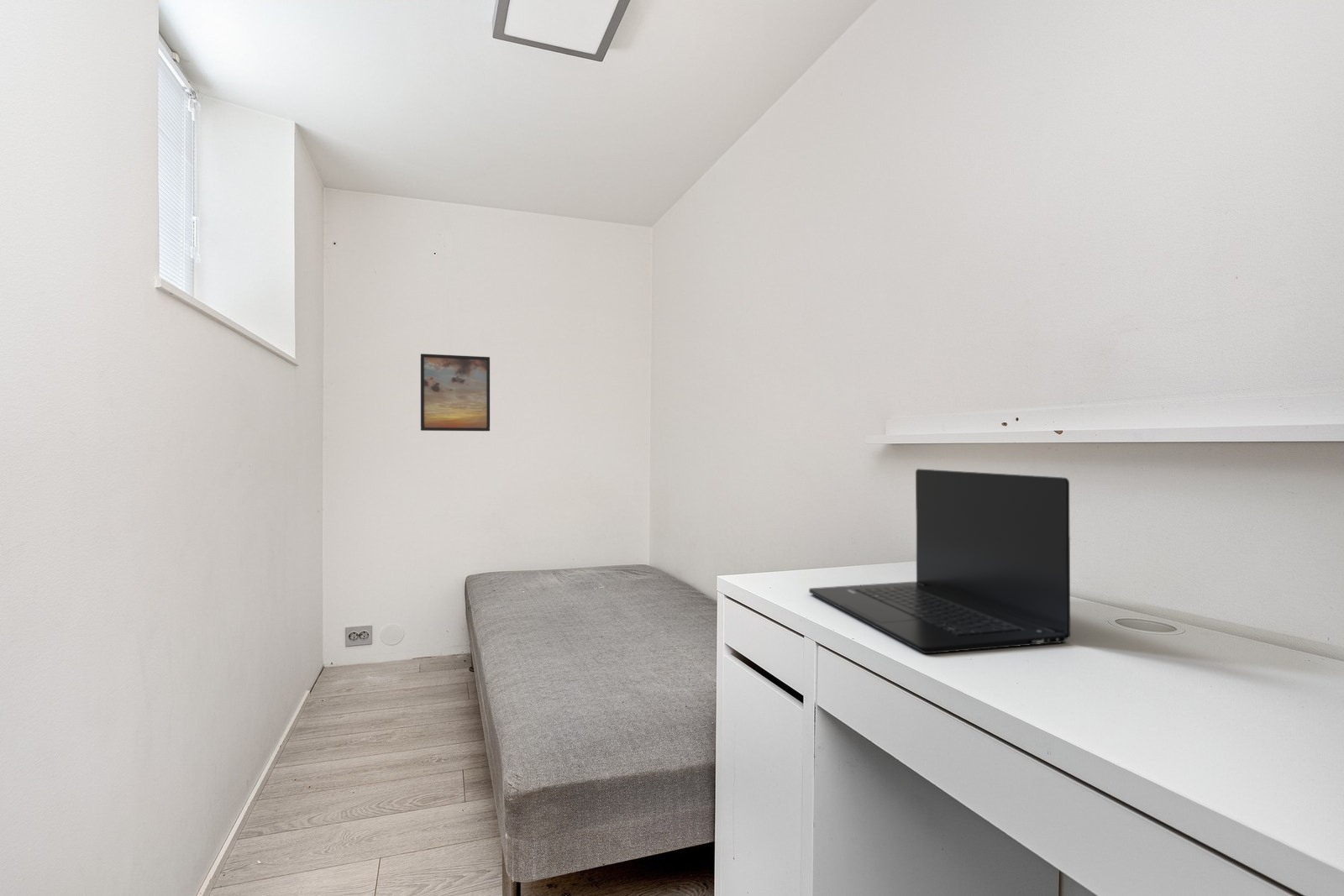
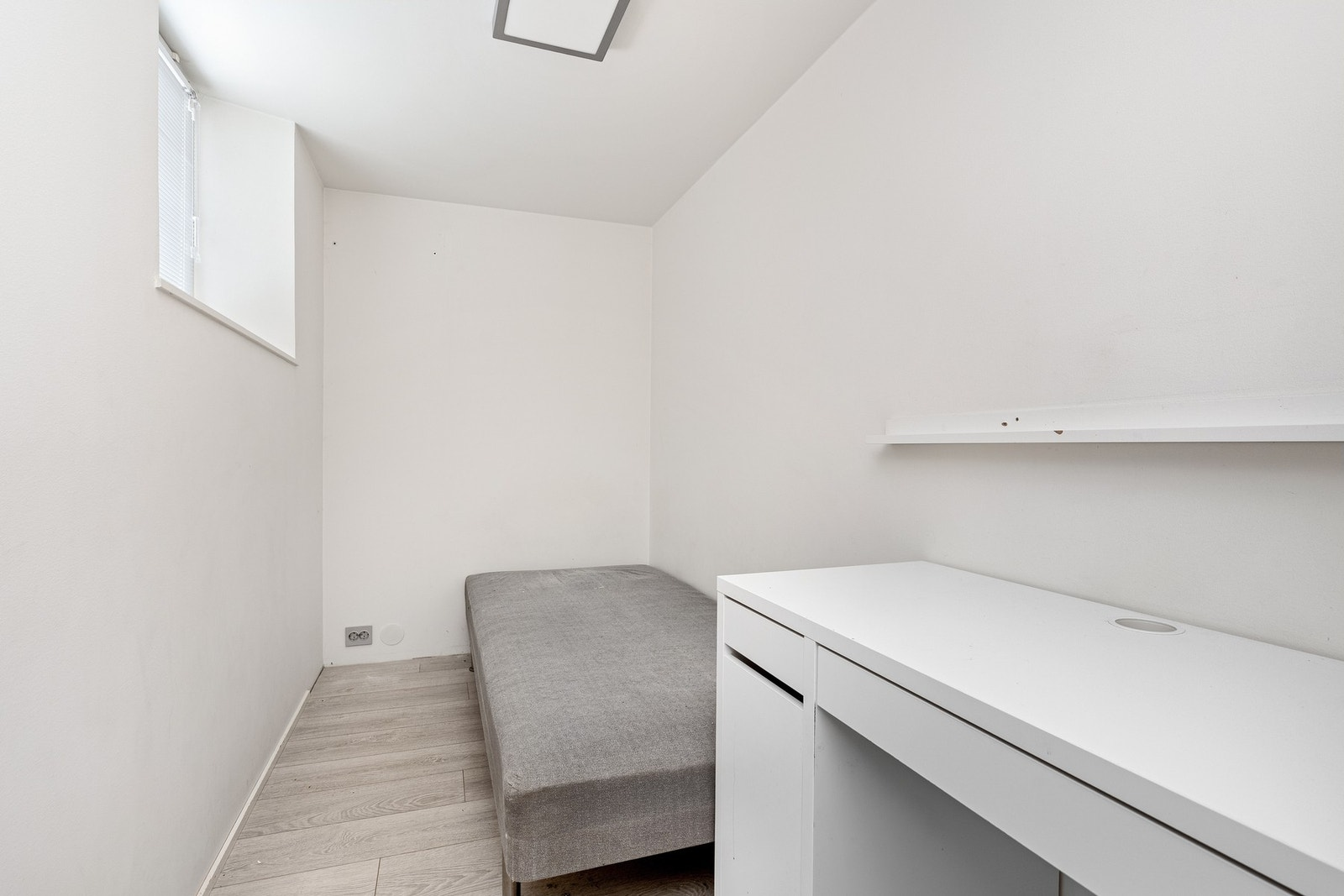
- laptop (920, 543)
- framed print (455, 393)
